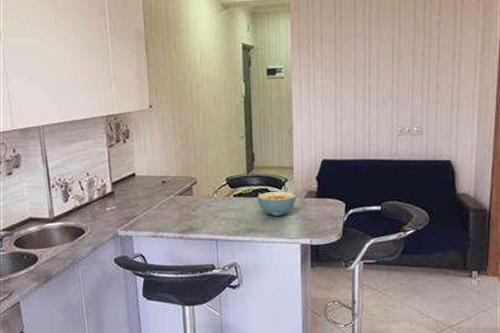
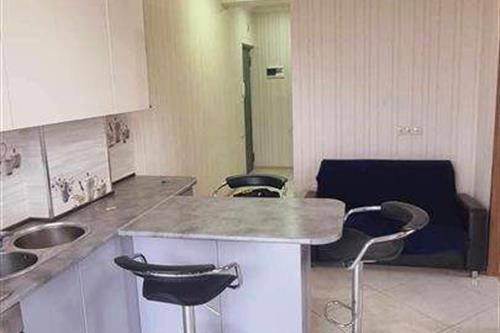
- cereal bowl (277, 205)
